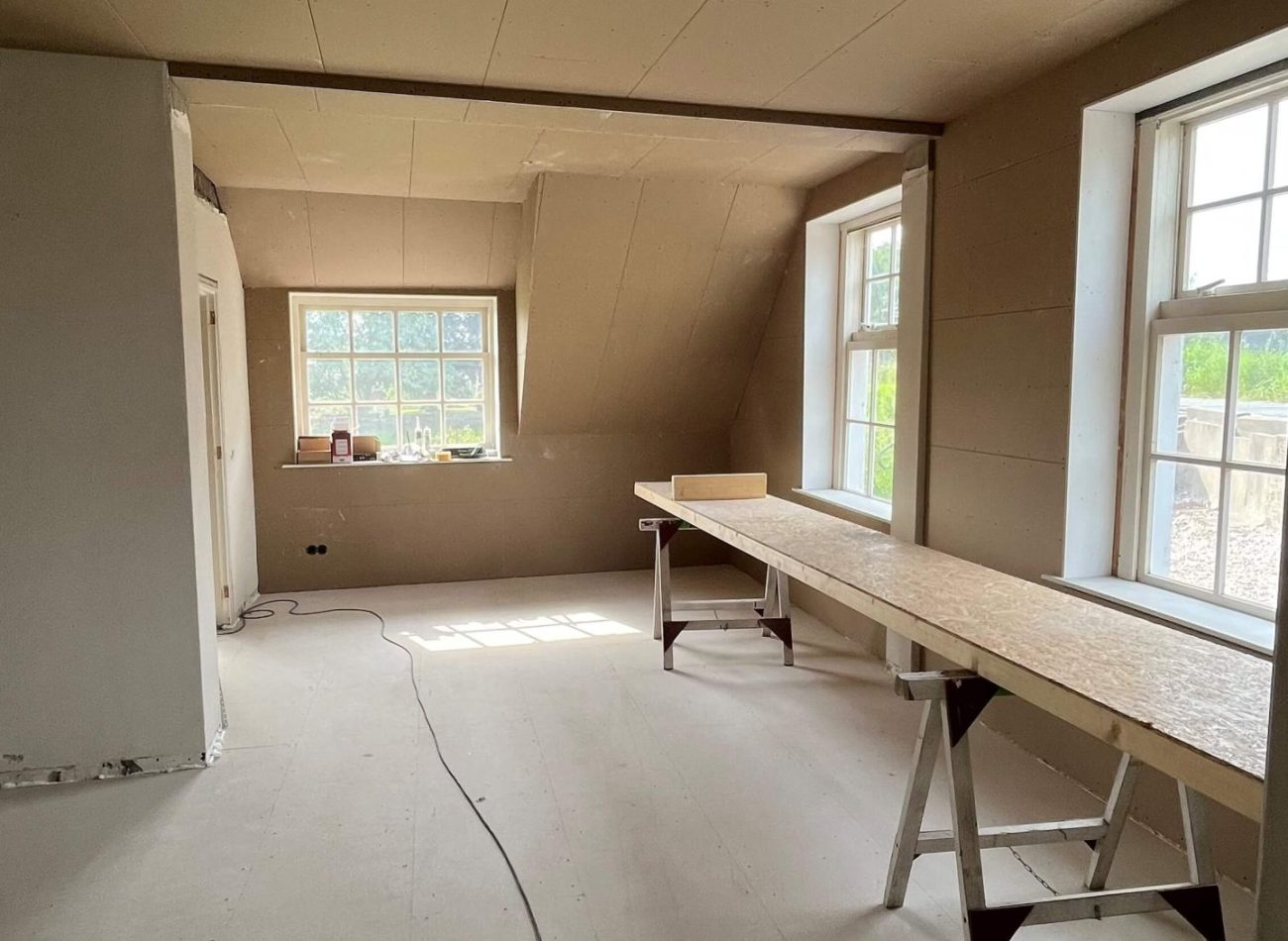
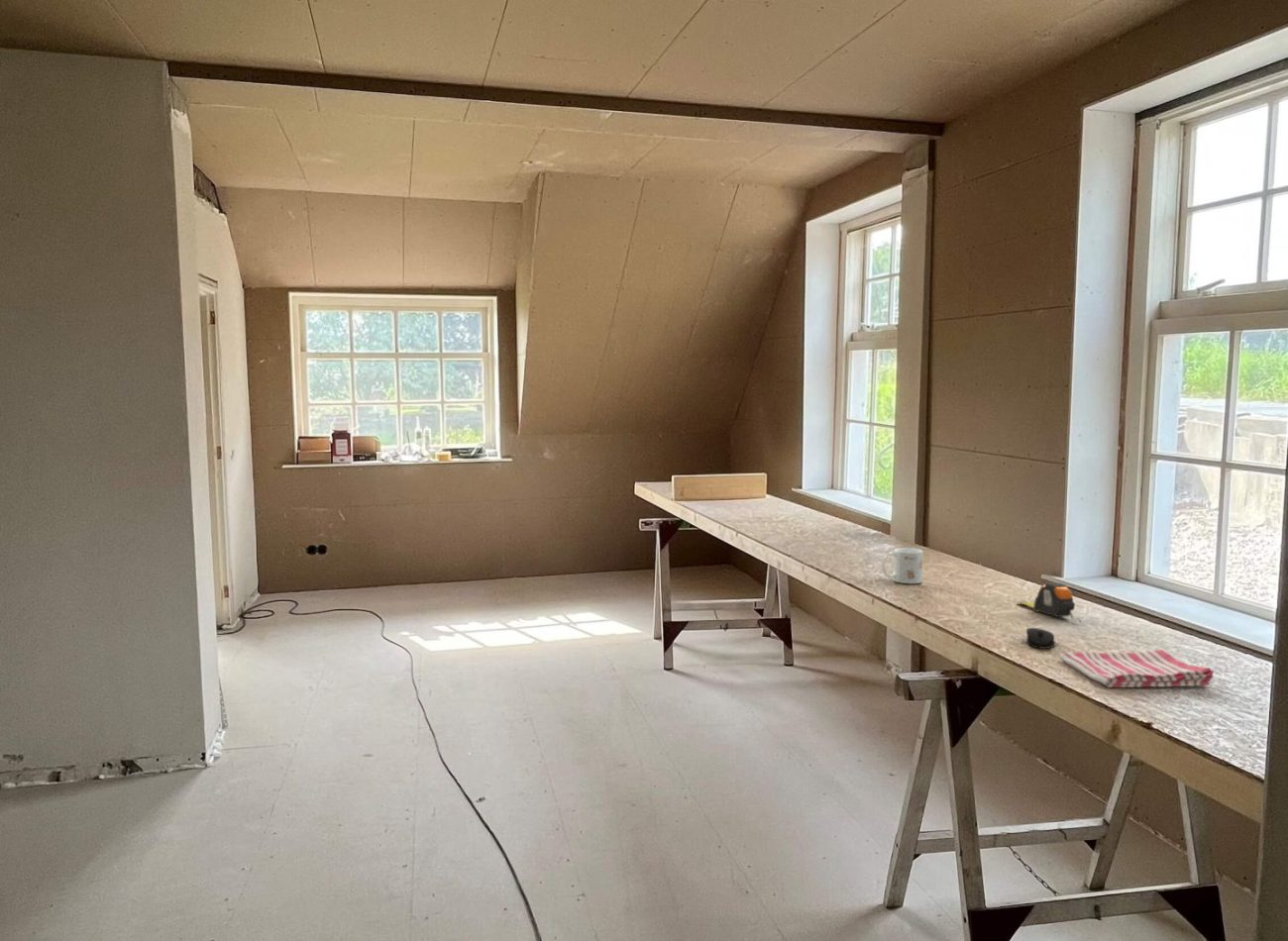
+ dish towel (1132, 665)
+ mug (902, 566)
+ mouse (1040, 636)
+ tape measure (1049, 597)
